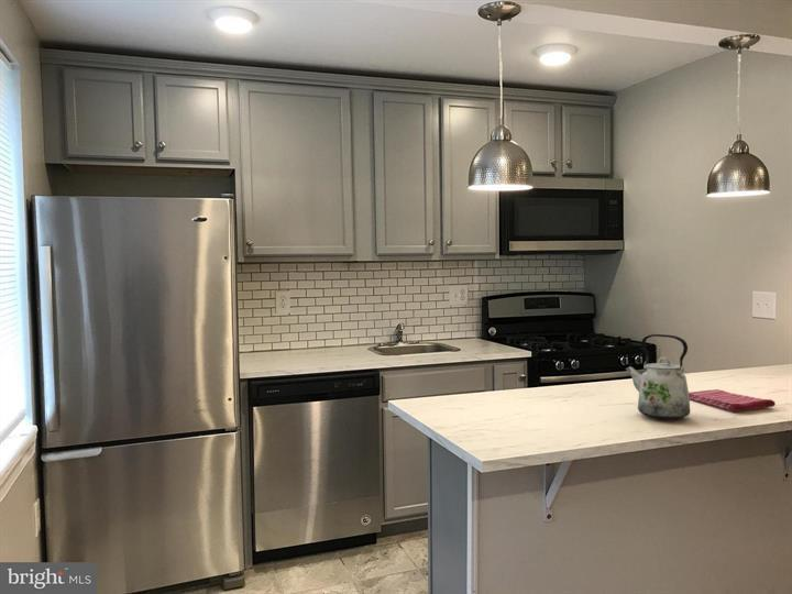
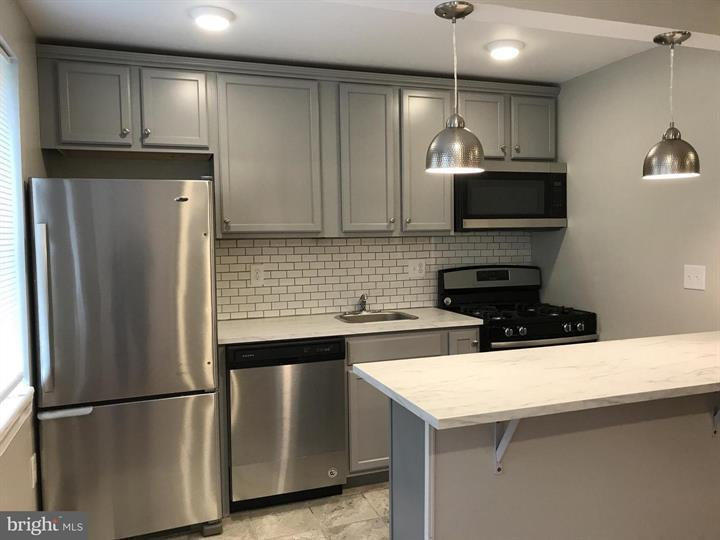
- kettle (654, 374)
- dish towel (726, 398)
